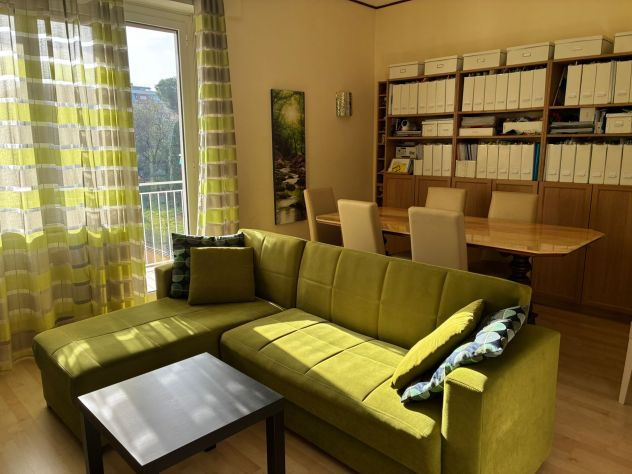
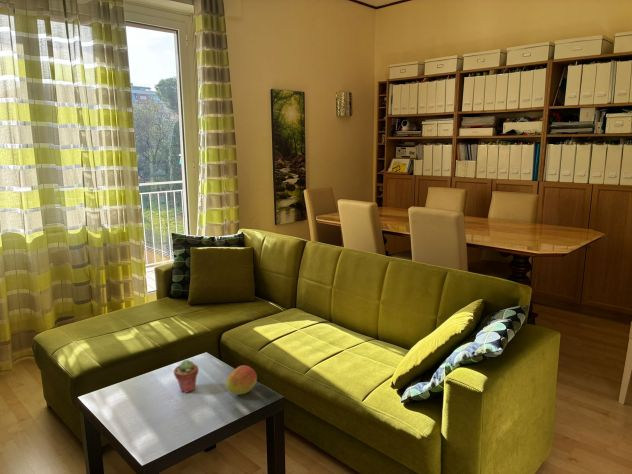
+ fruit (242, 380)
+ potted succulent (186, 374)
